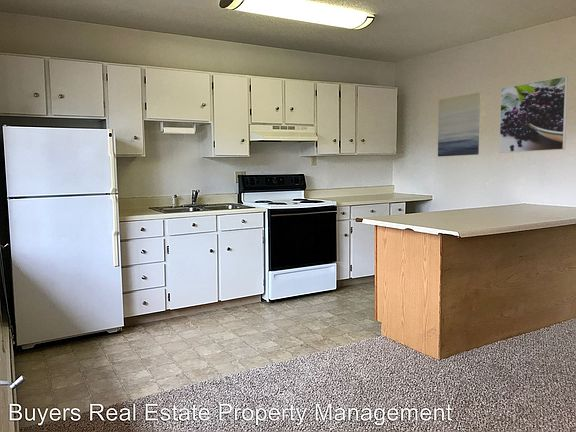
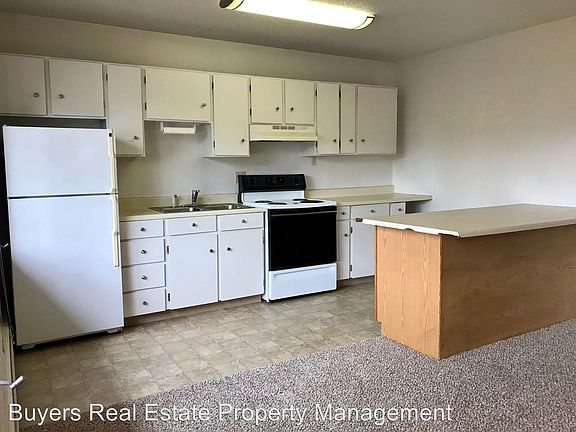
- wall art (457, 126)
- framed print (531, 117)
